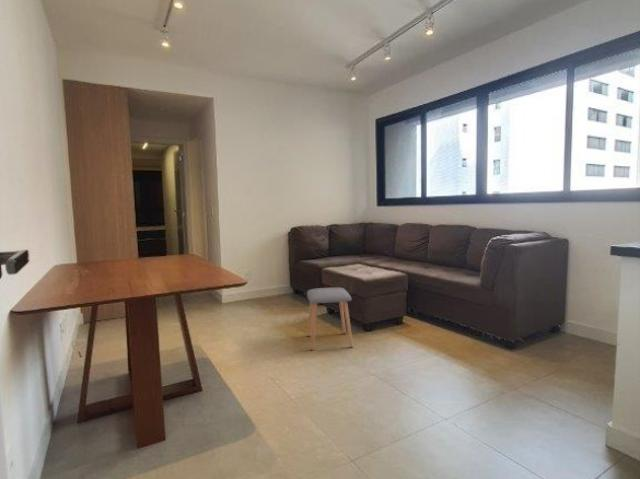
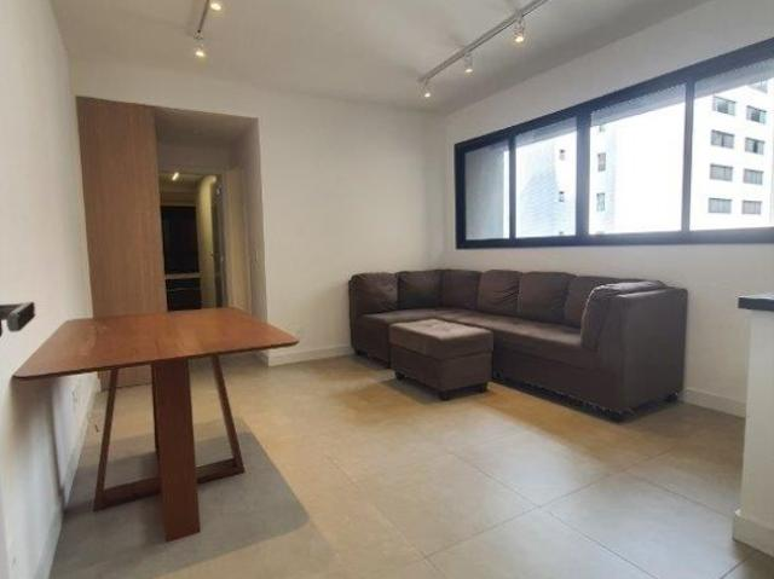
- stool (340, 312)
